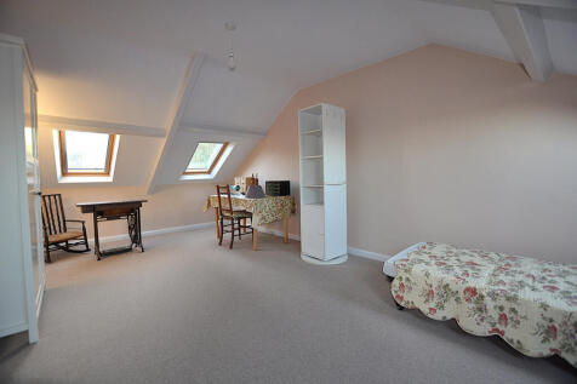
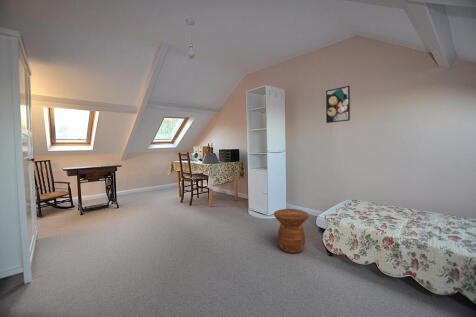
+ side table (291, 230)
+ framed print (337, 105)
